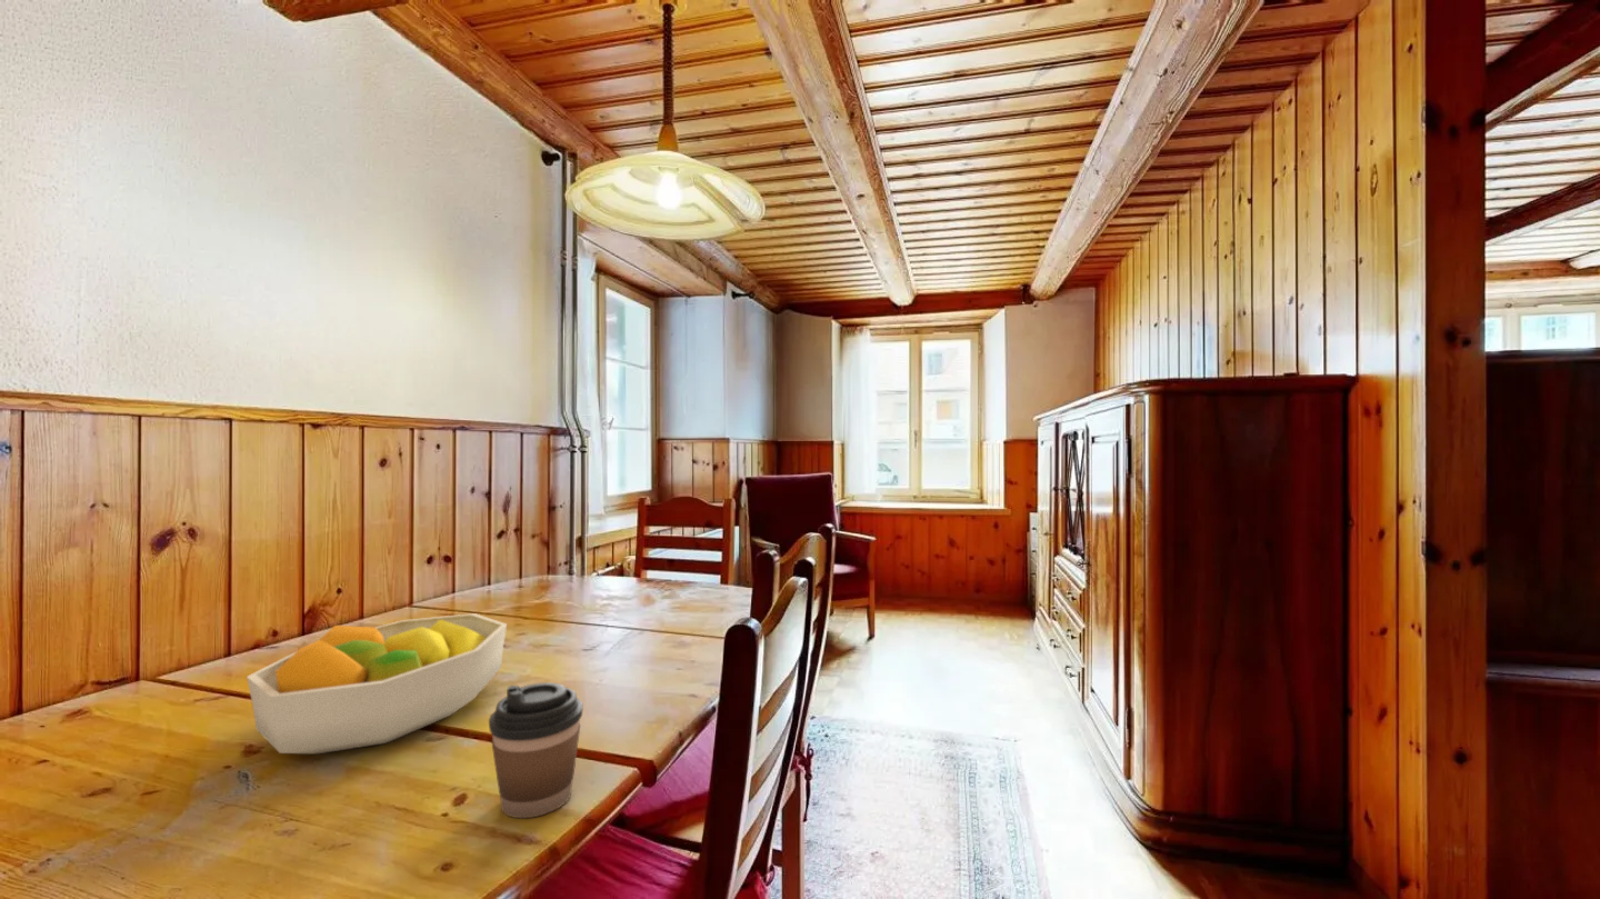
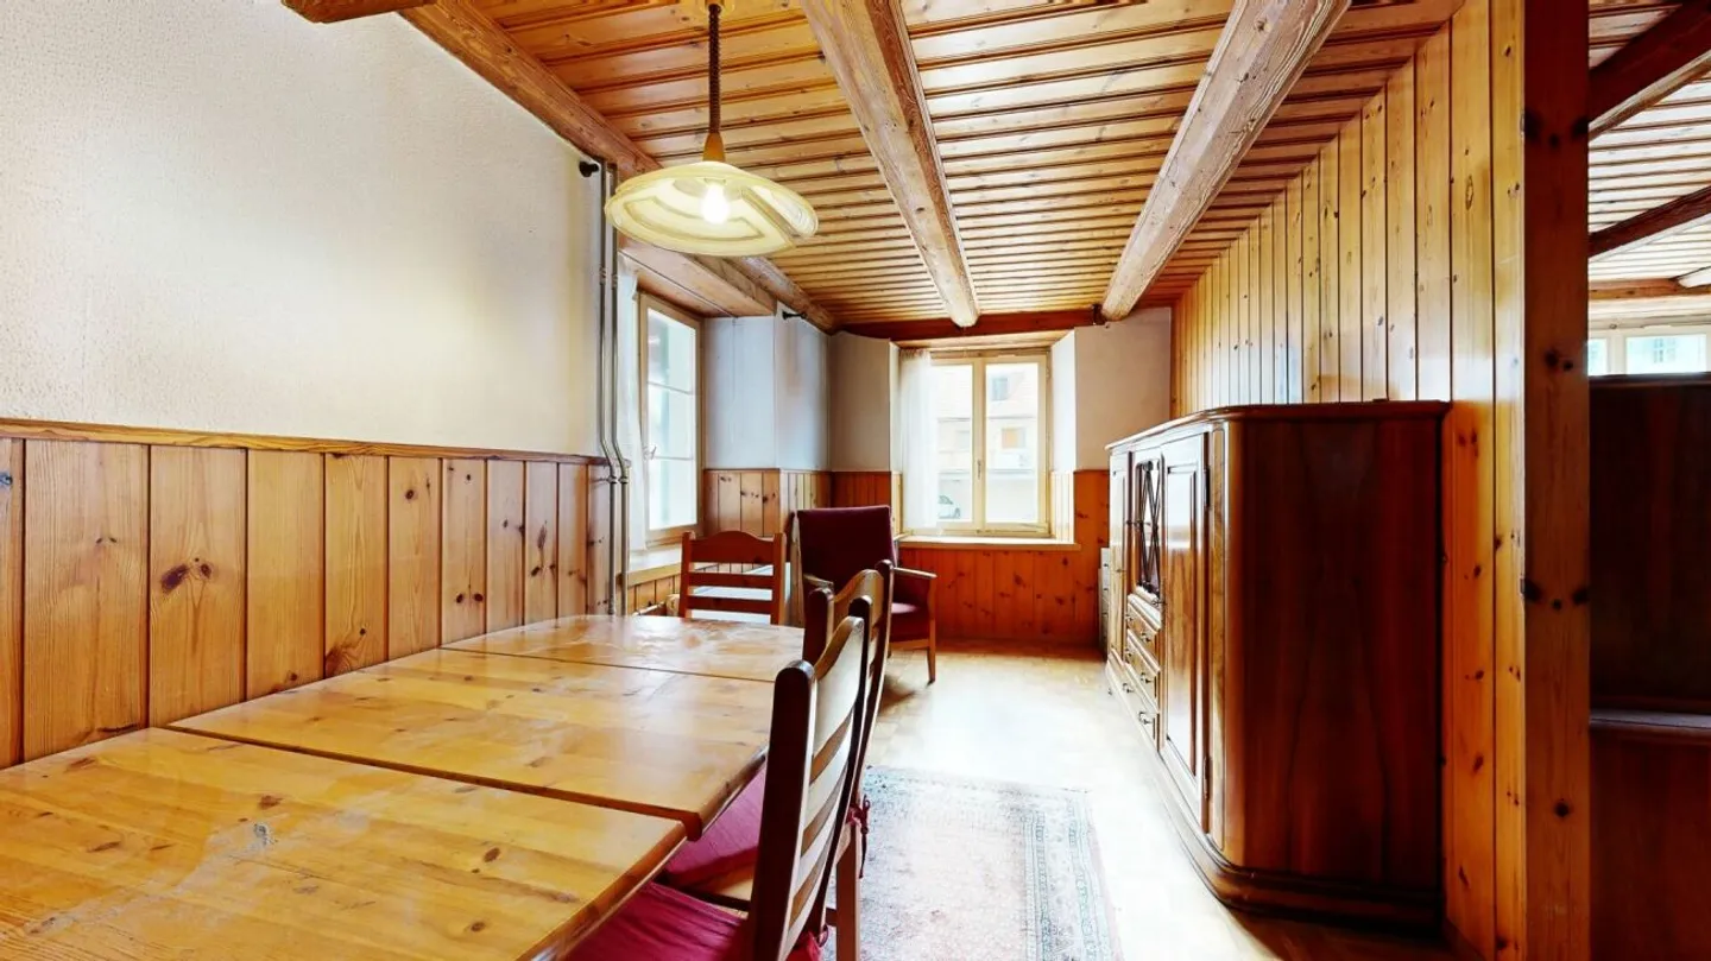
- coffee cup (537, 741)
- fruit bowl (393, 663)
